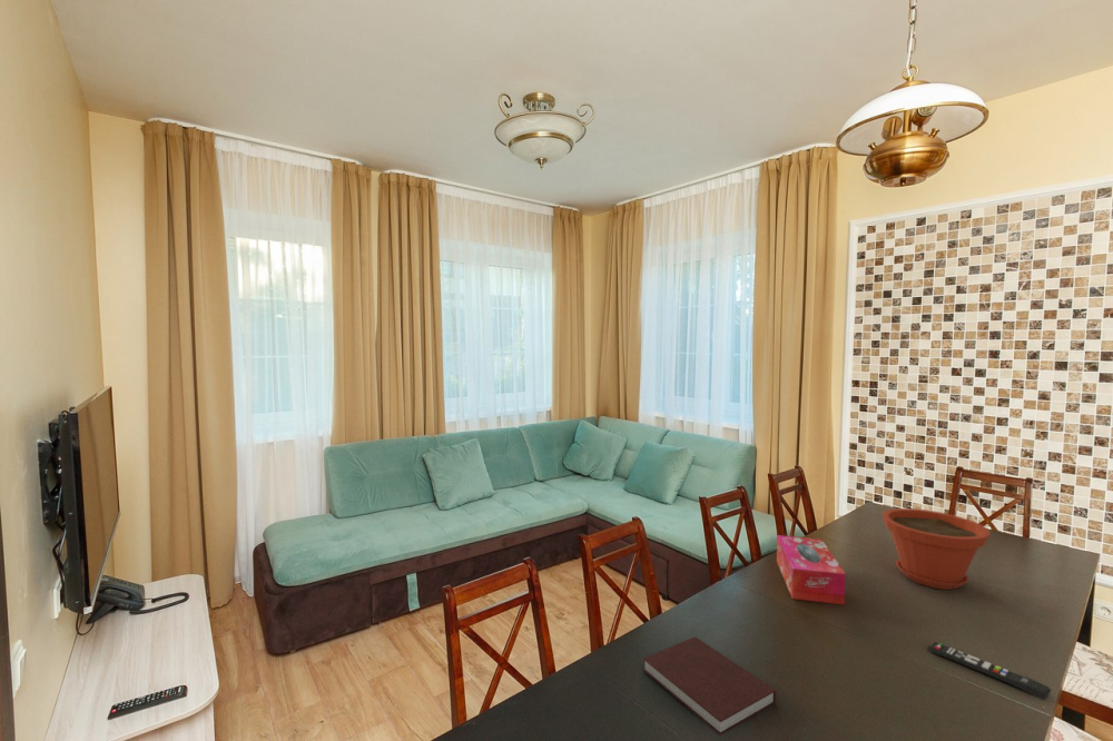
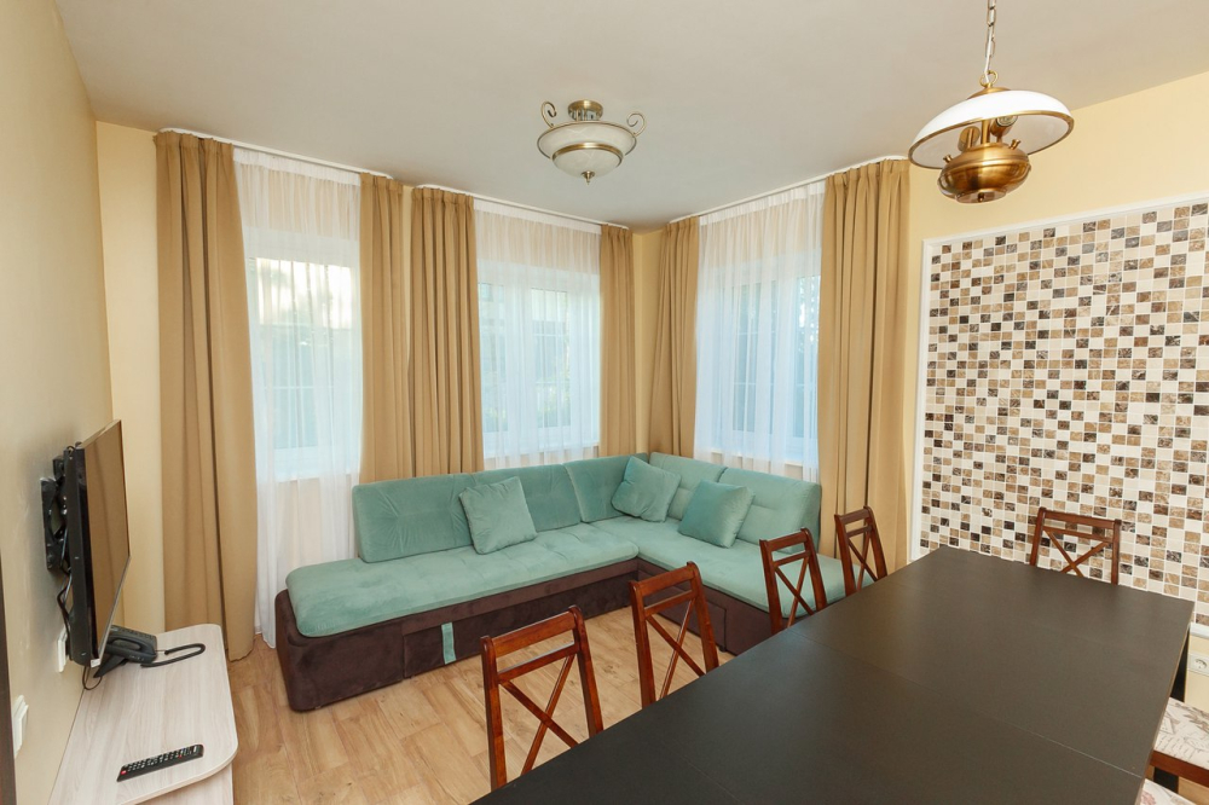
- tissue box (807, 566)
- plant pot (932, 550)
- notebook (706, 679)
- remote control (985, 668)
